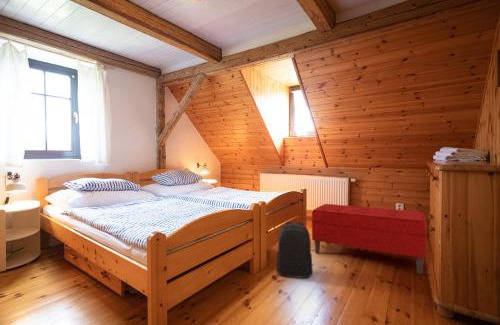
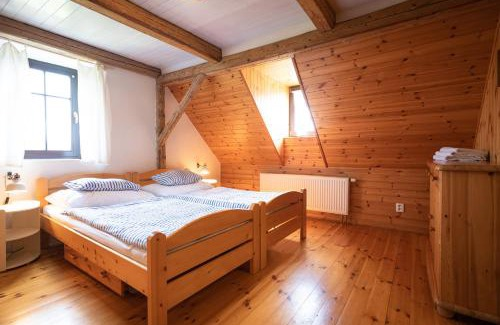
- backpack (294, 245)
- bench (366, 233)
